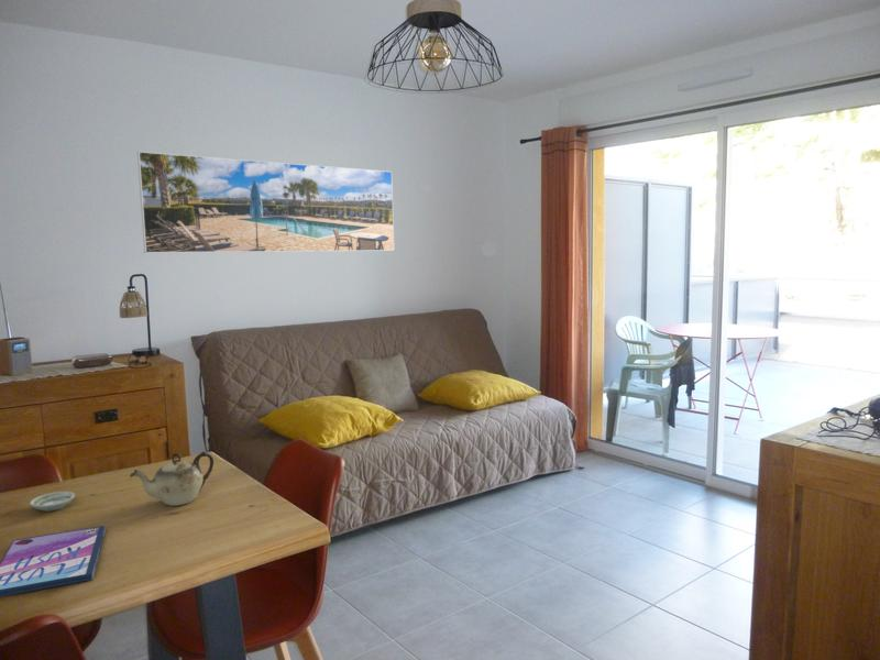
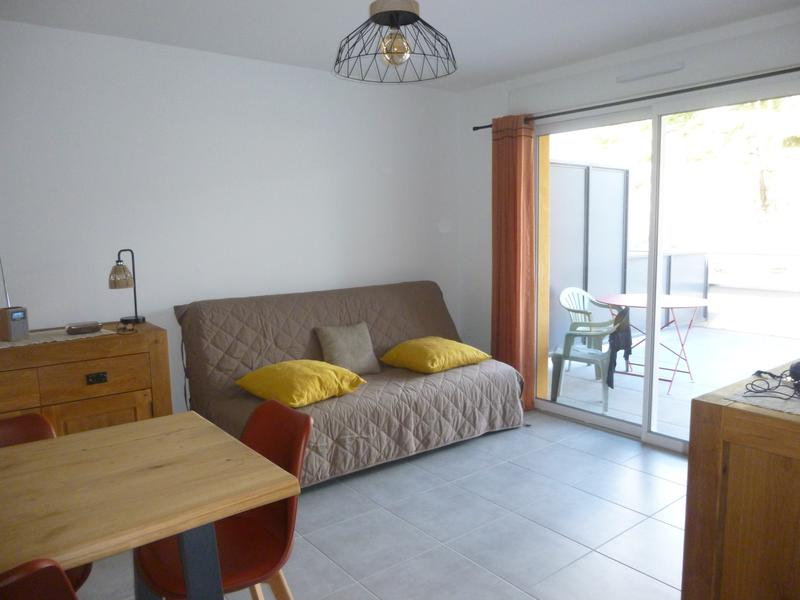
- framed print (282, 207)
- video game case (51, 558)
- teapot (173, 477)
- saucer (53, 503)
